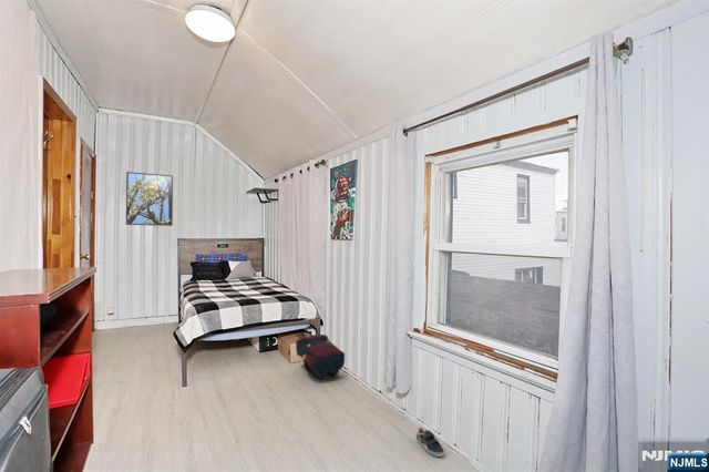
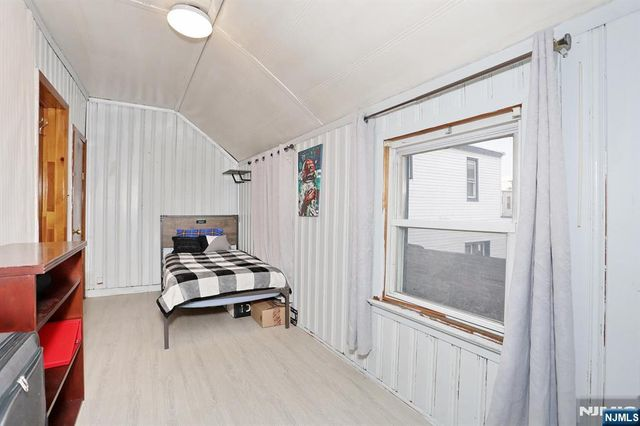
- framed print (150, 199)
- sneaker (429, 440)
- satchel (318, 357)
